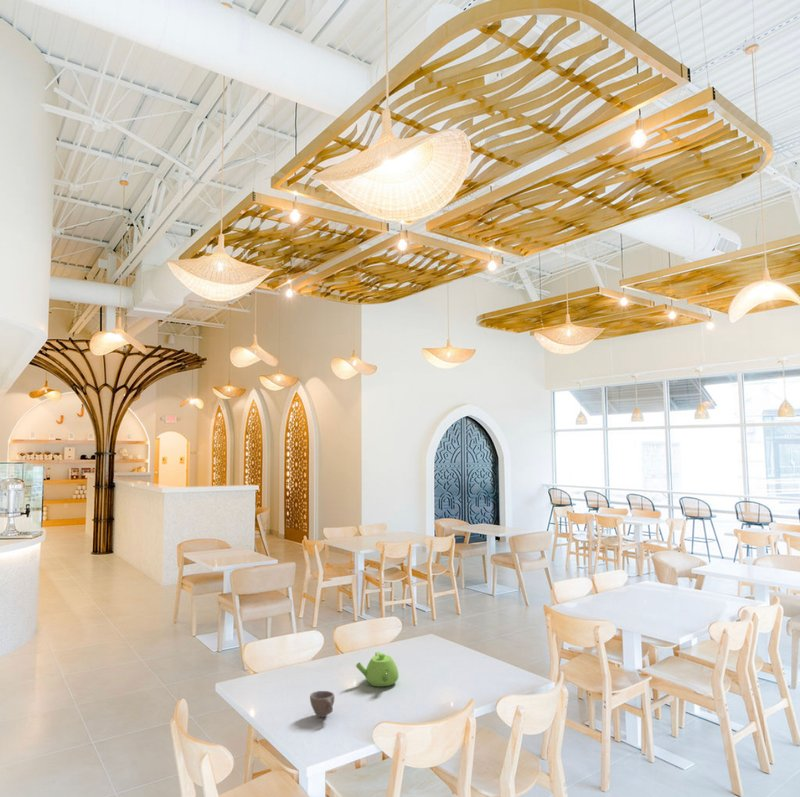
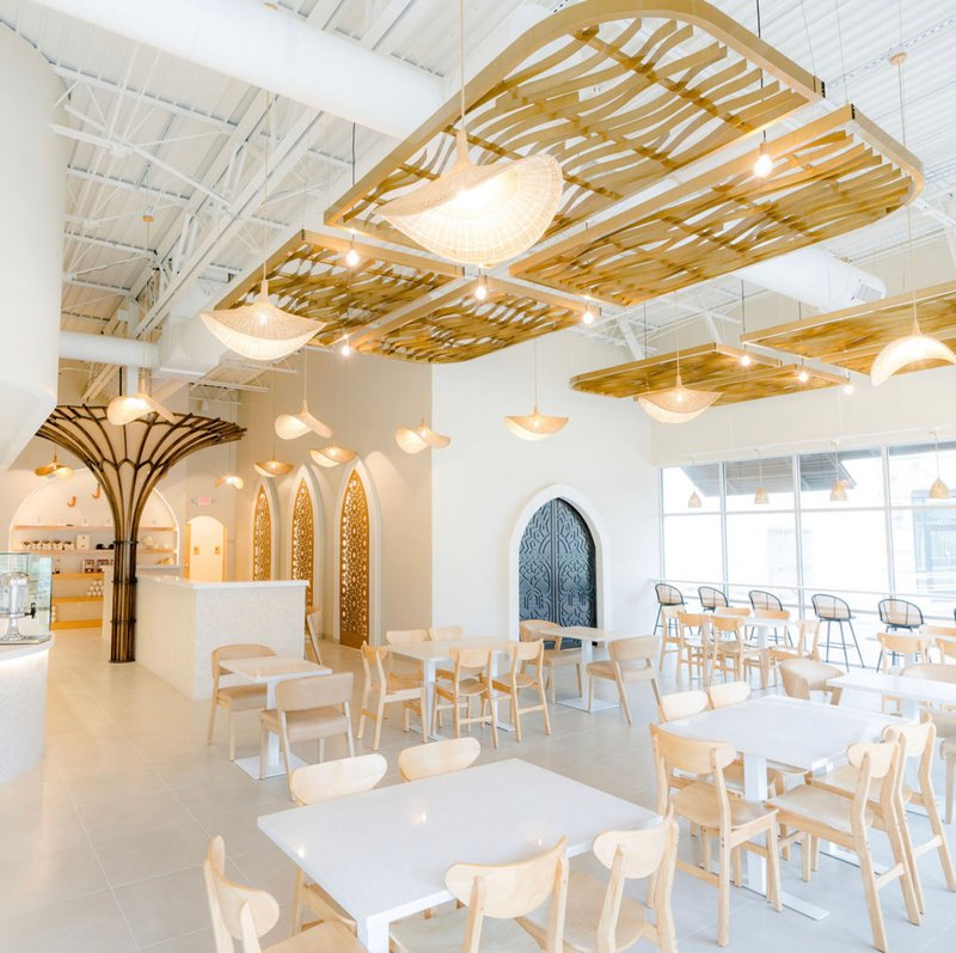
- cup (324, 705)
- teapot (377, 669)
